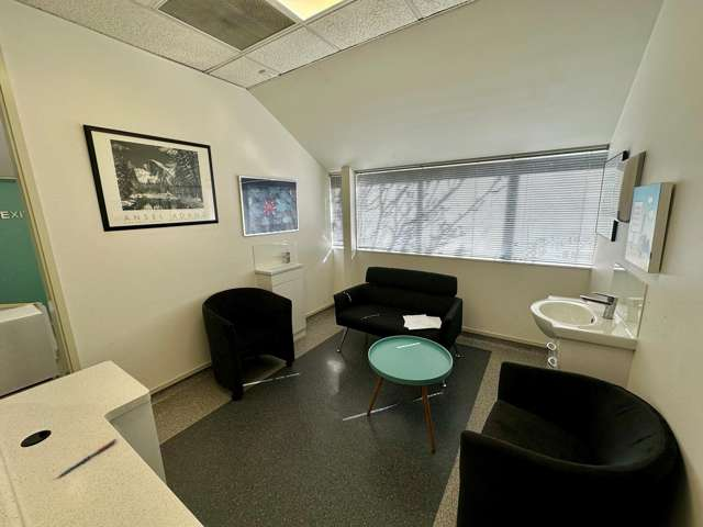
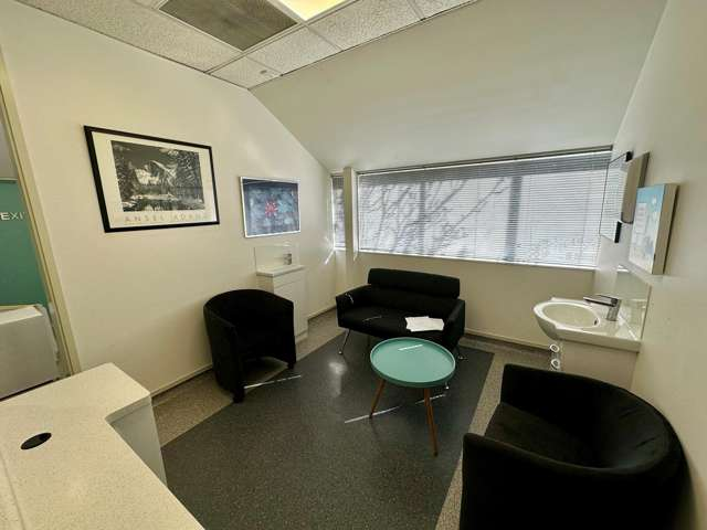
- pen (89, 456)
